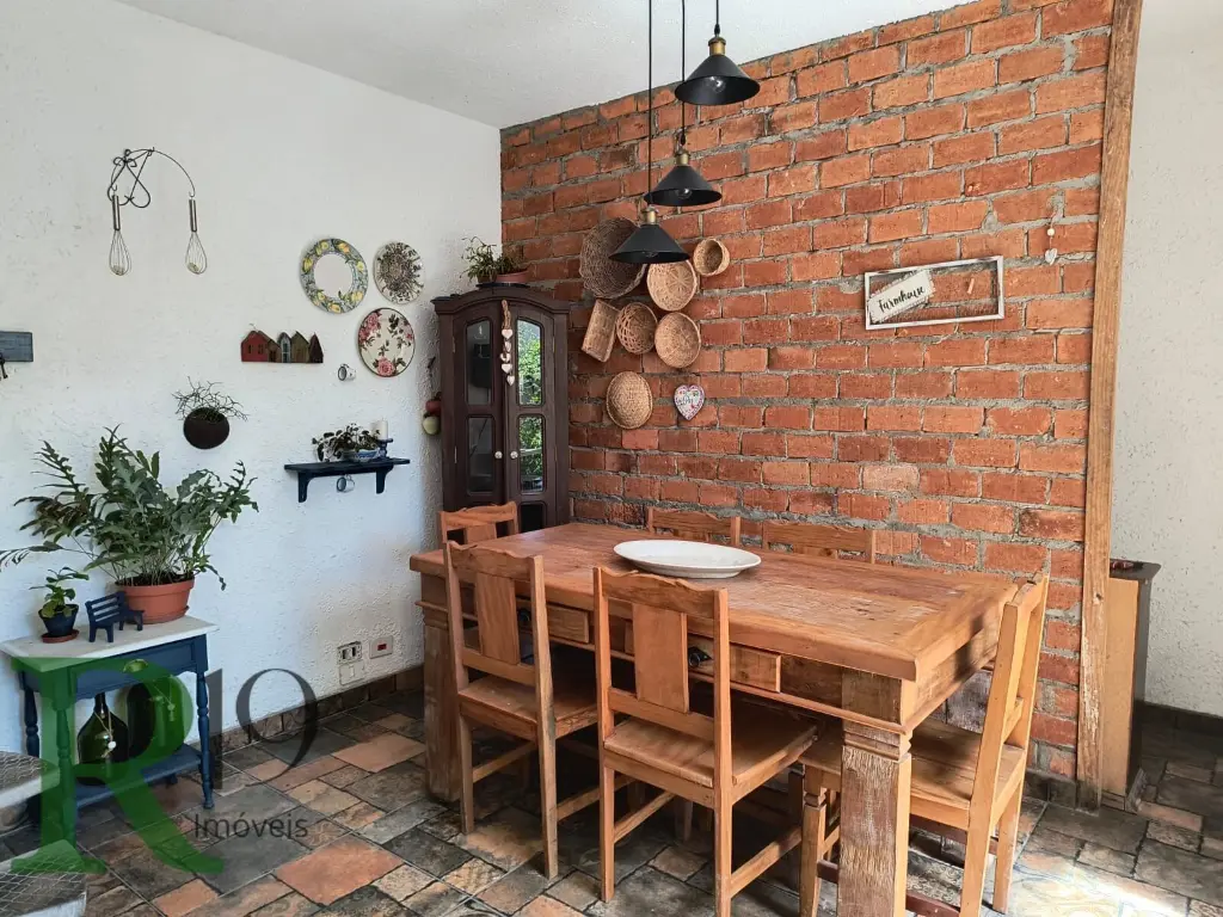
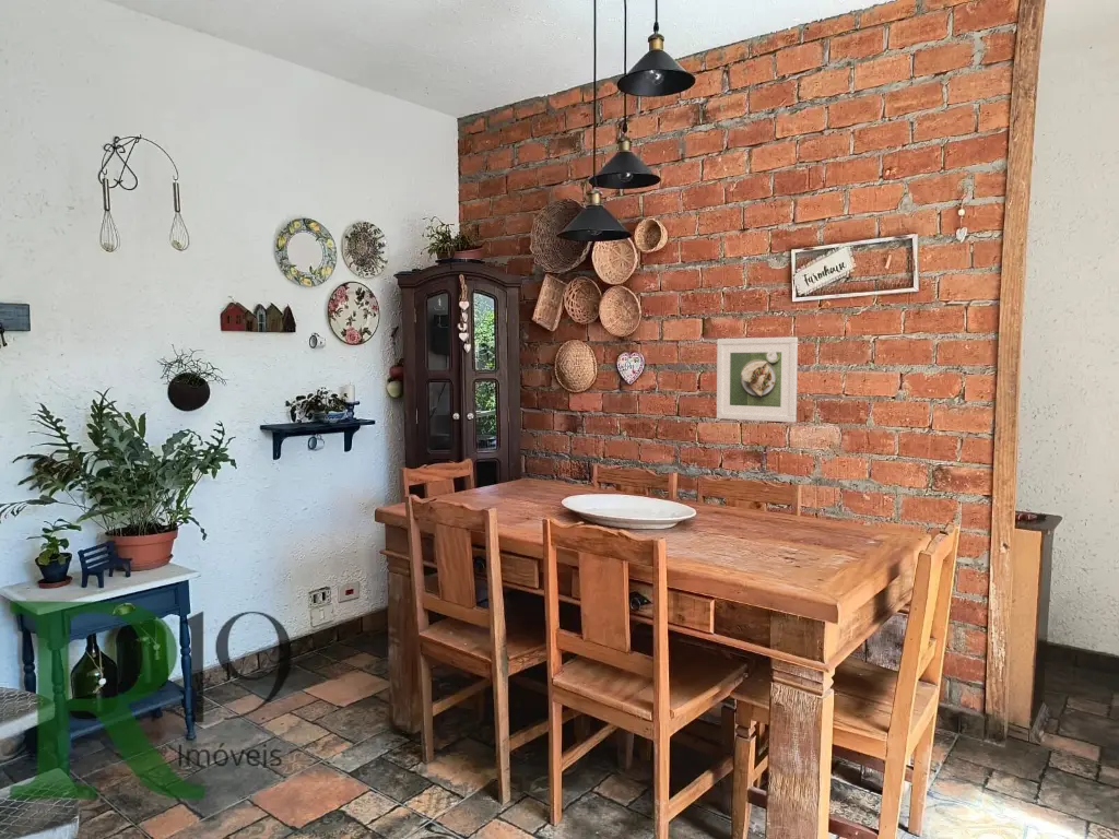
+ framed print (755, 379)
